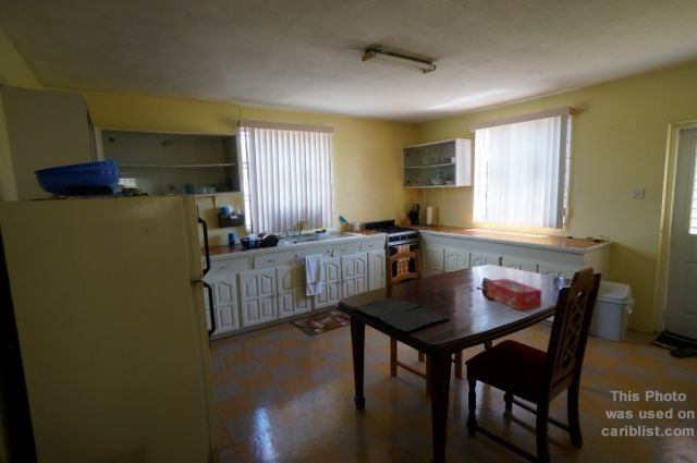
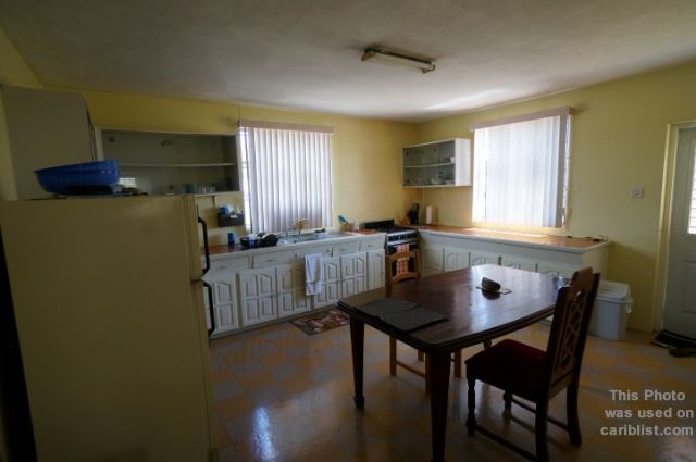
- tissue box (512, 293)
